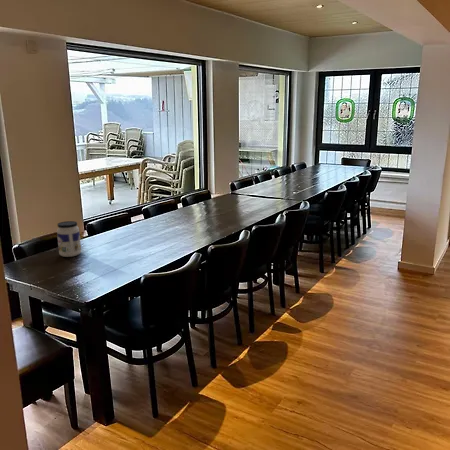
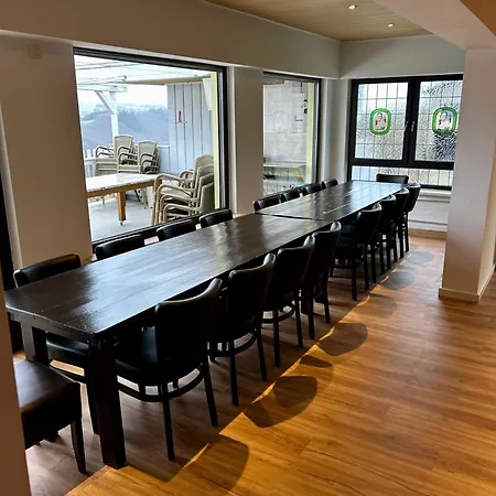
- jar (69, 239)
